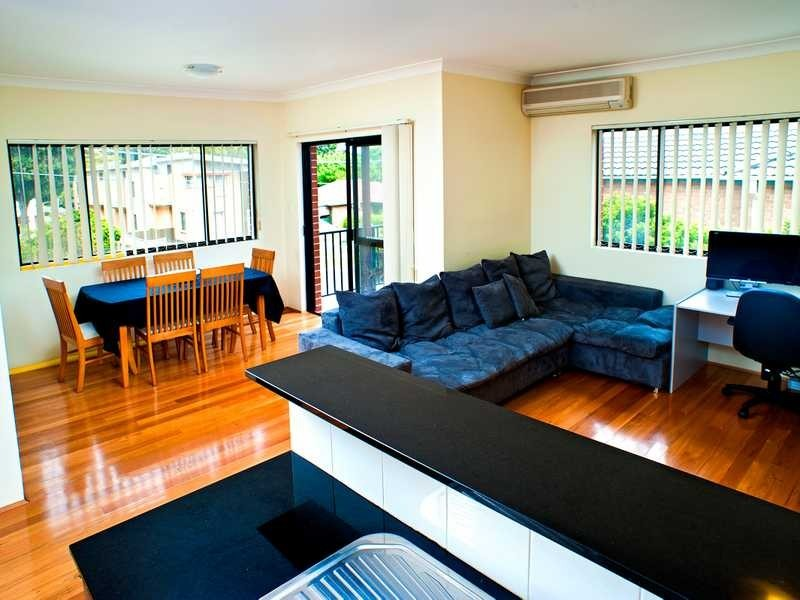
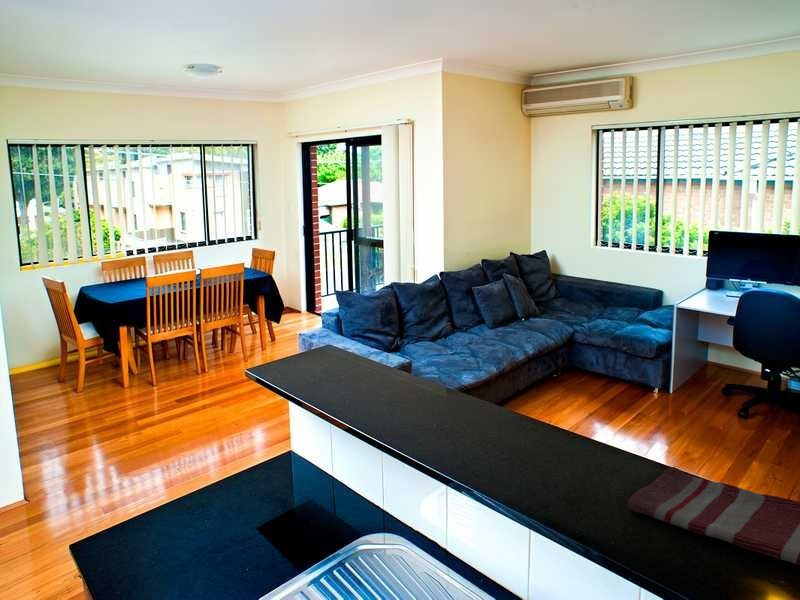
+ dish towel (724, 509)
